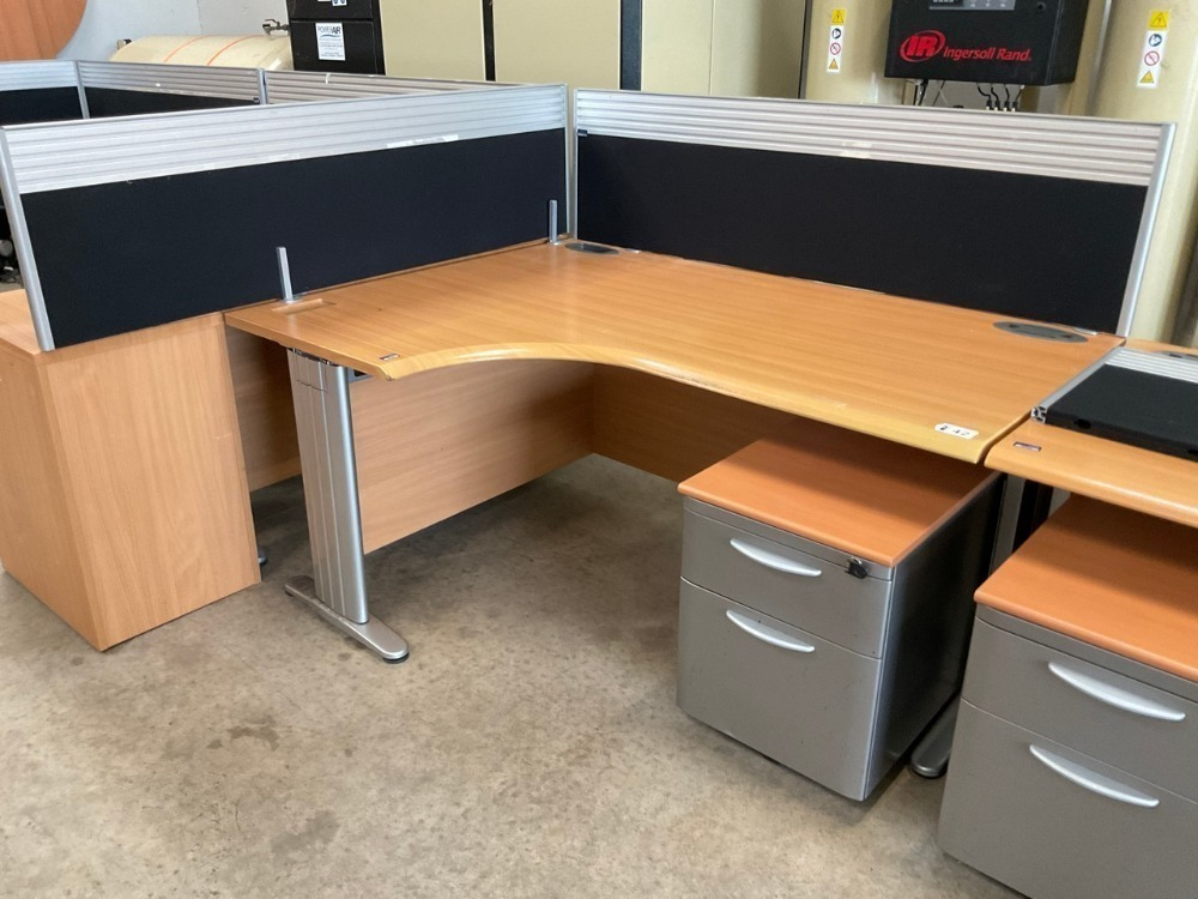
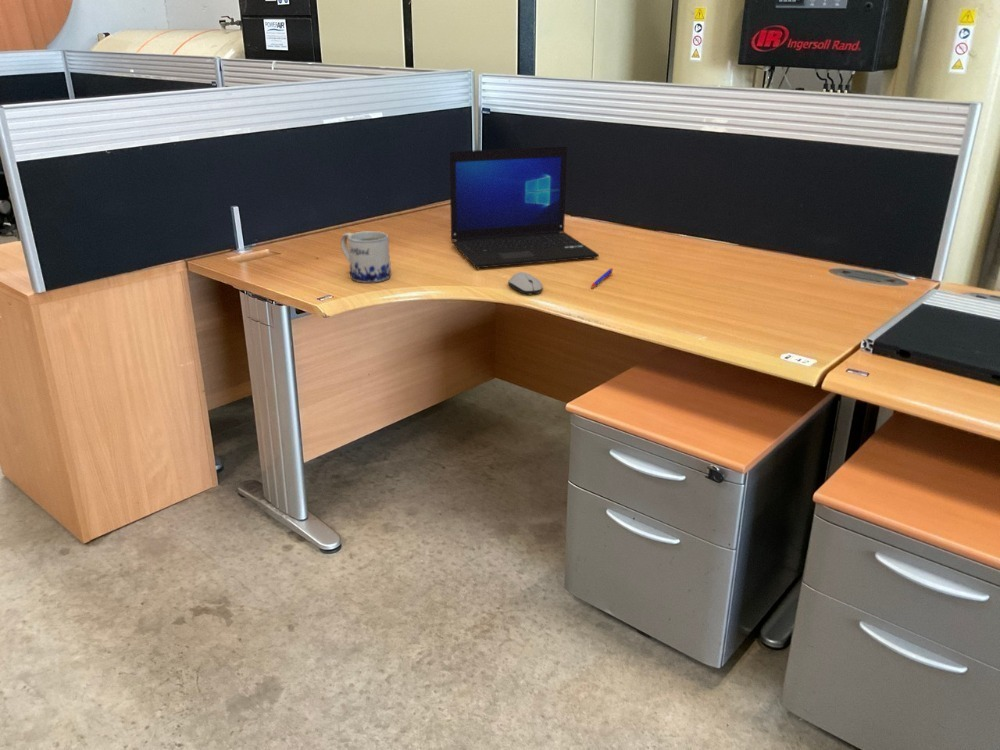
+ computer mouse (525, 281)
+ mug (365, 255)
+ pen (601, 278)
+ laptop (523, 204)
